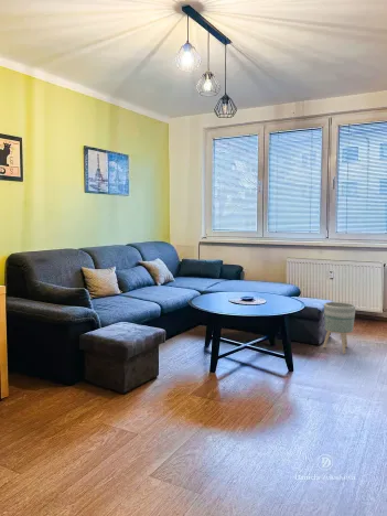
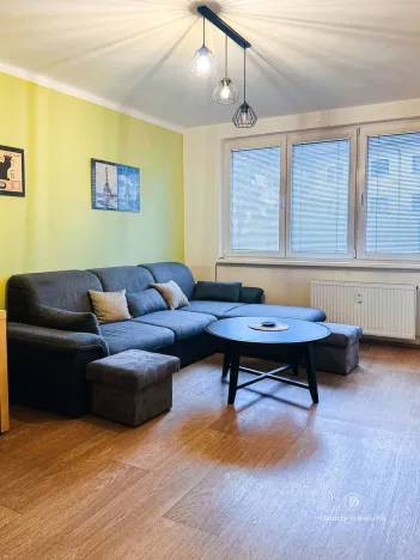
- planter (338, 326)
